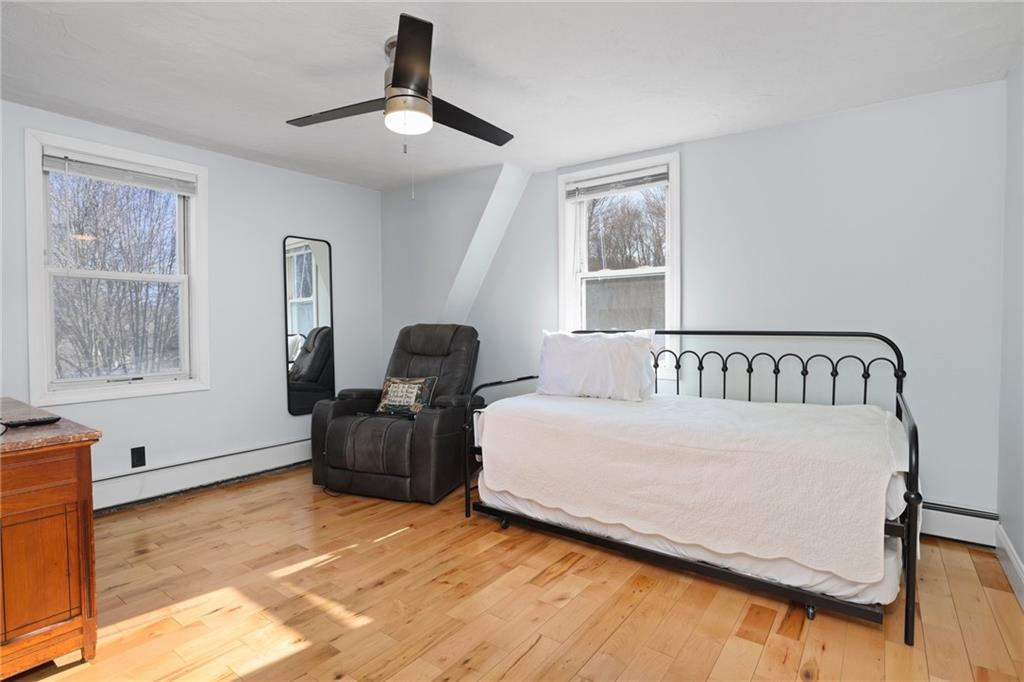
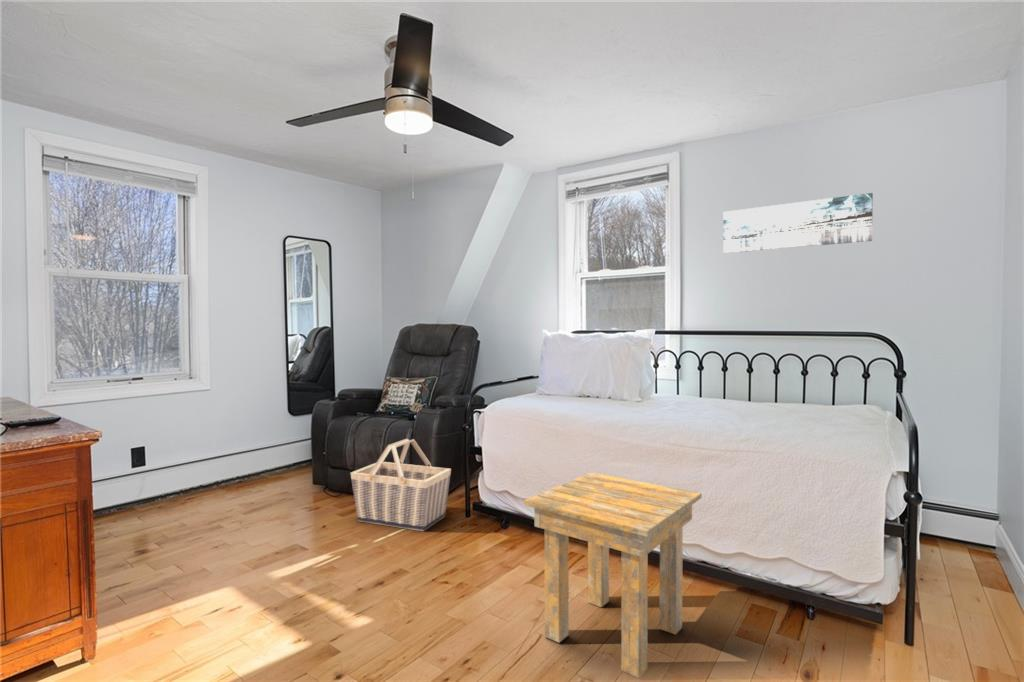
+ basket (401, 480)
+ wall art (792, 225)
+ side table (608, 564)
